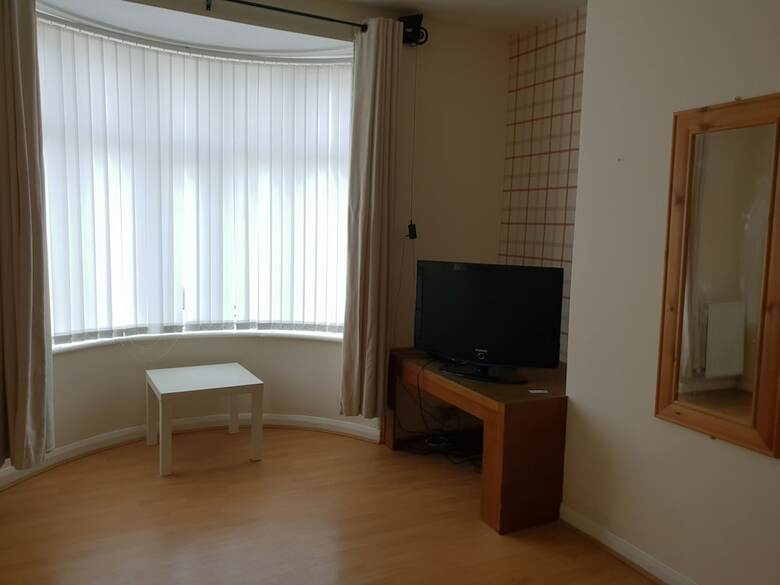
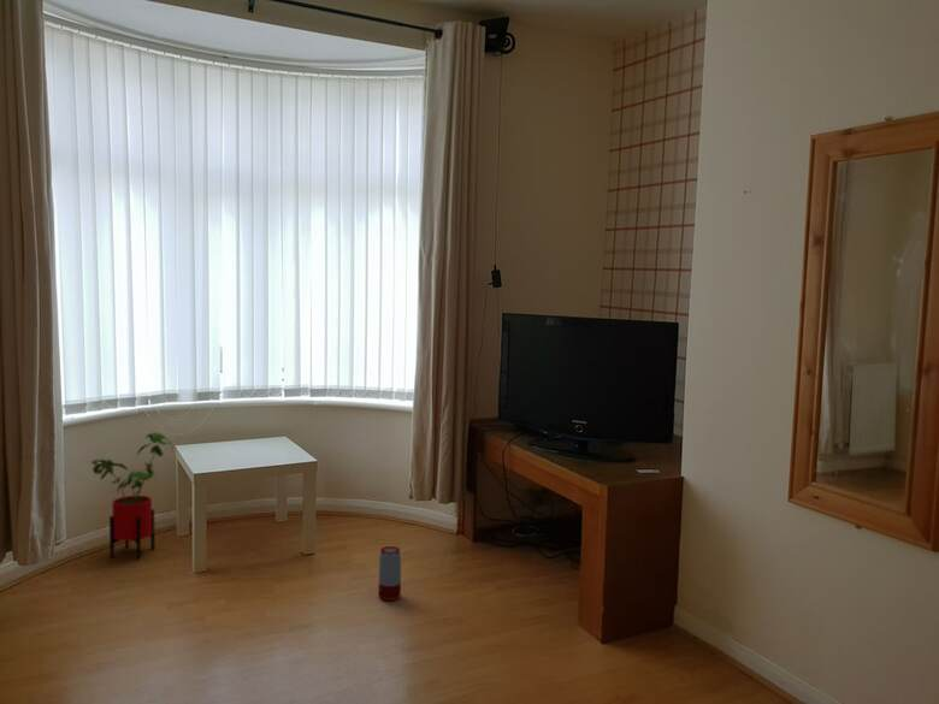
+ house plant (137, 492)
+ speaker (389, 573)
